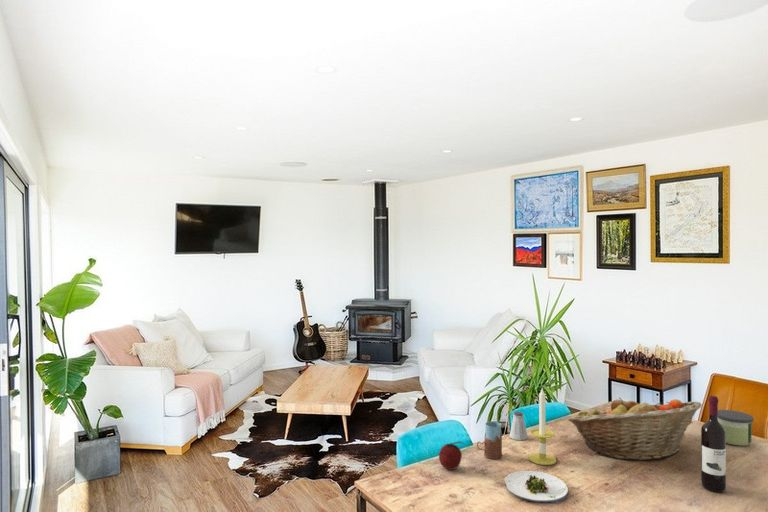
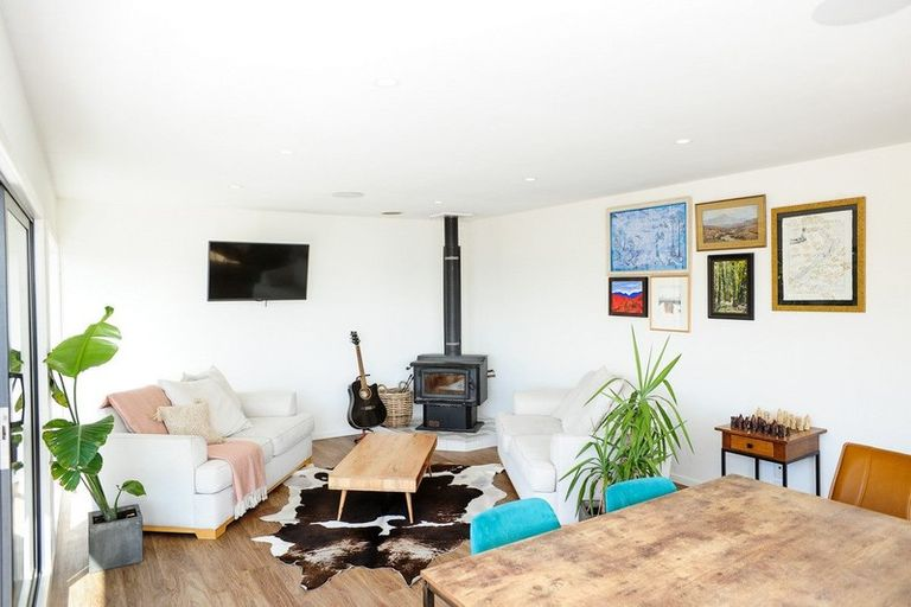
- candle (733, 427)
- drinking glass (489, 440)
- wine bottle (713, 442)
- fruit basket (634, 421)
- saltshaker (518, 424)
- fruit (451, 454)
- candle (542, 423)
- salad plate (536, 482)
